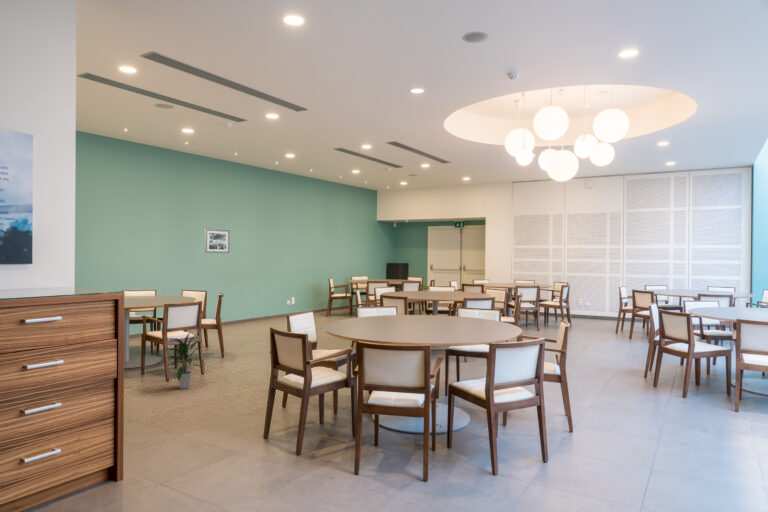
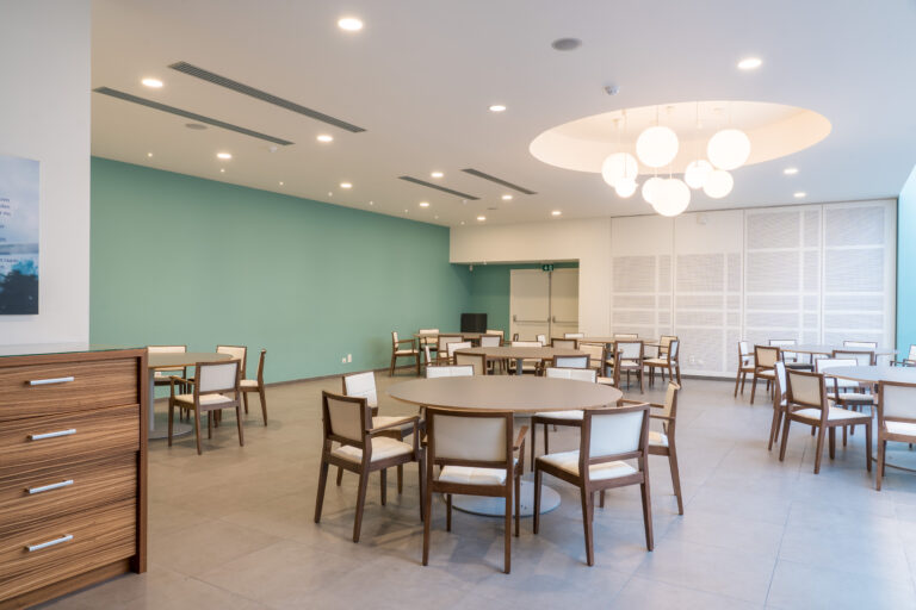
- indoor plant (183, 360)
- wall art (217, 241)
